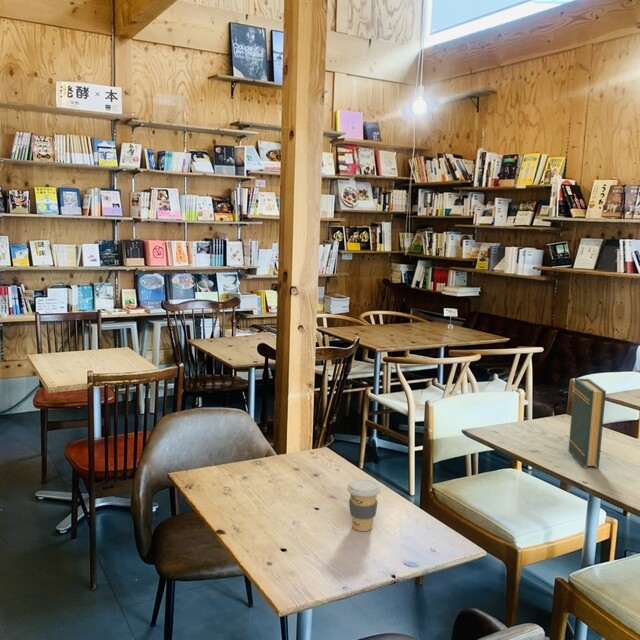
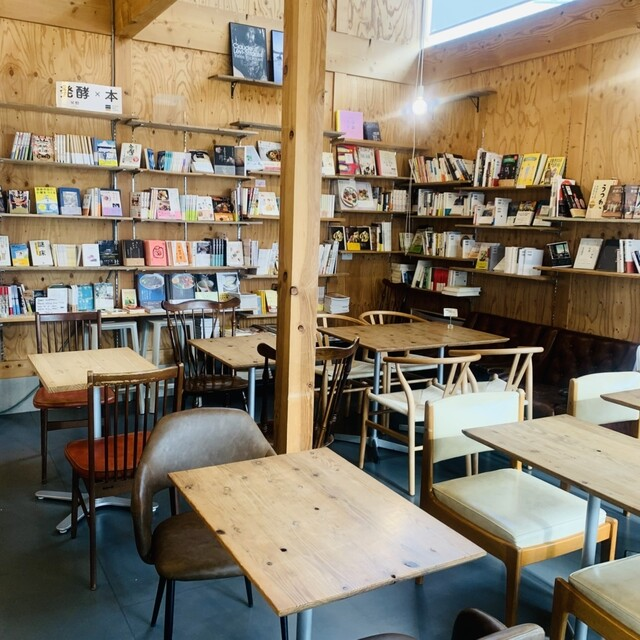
- book (585, 421)
- coffee cup (363, 505)
